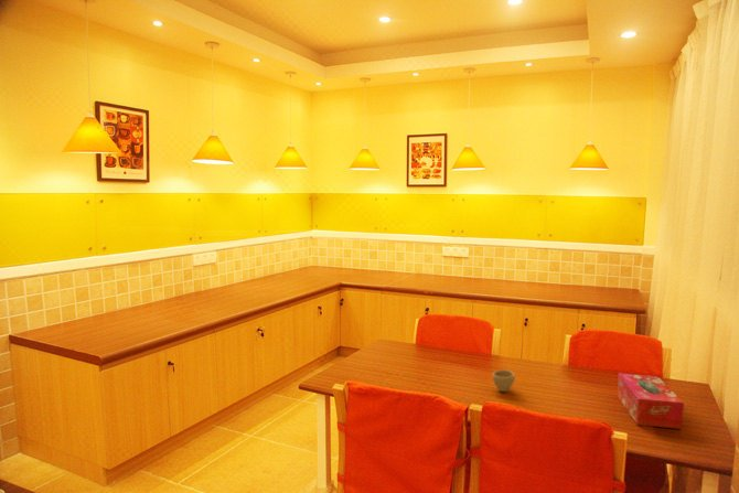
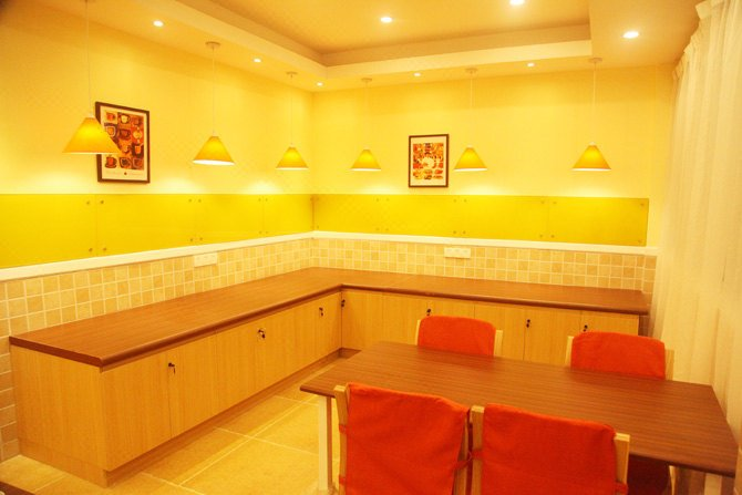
- tissue box (647, 398)
- cup (503, 381)
